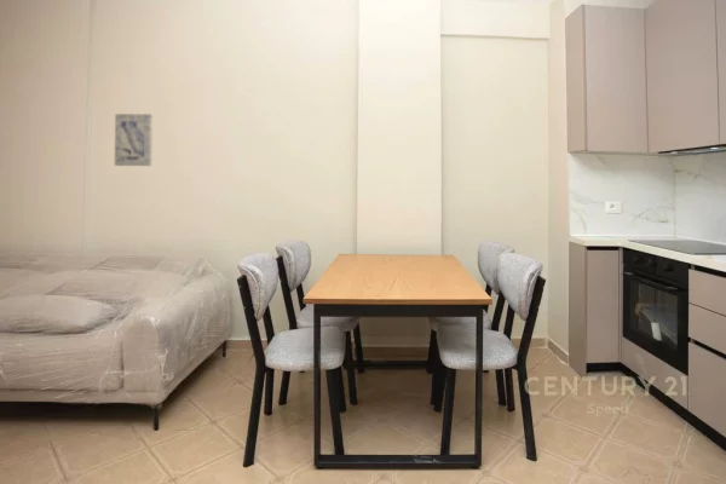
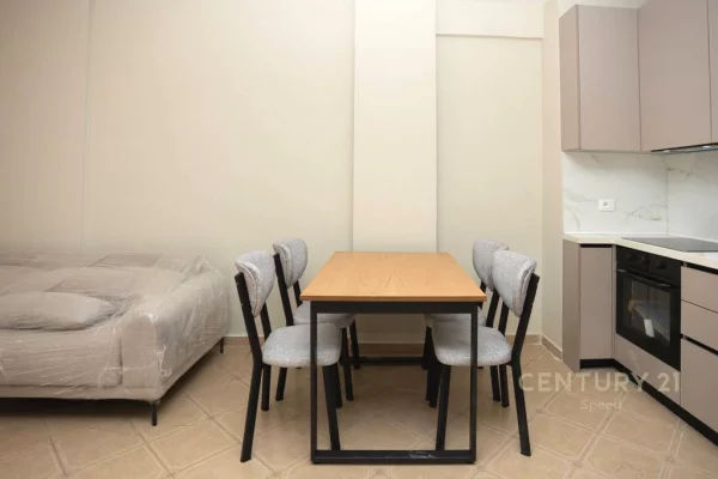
- wall art (133, 139)
